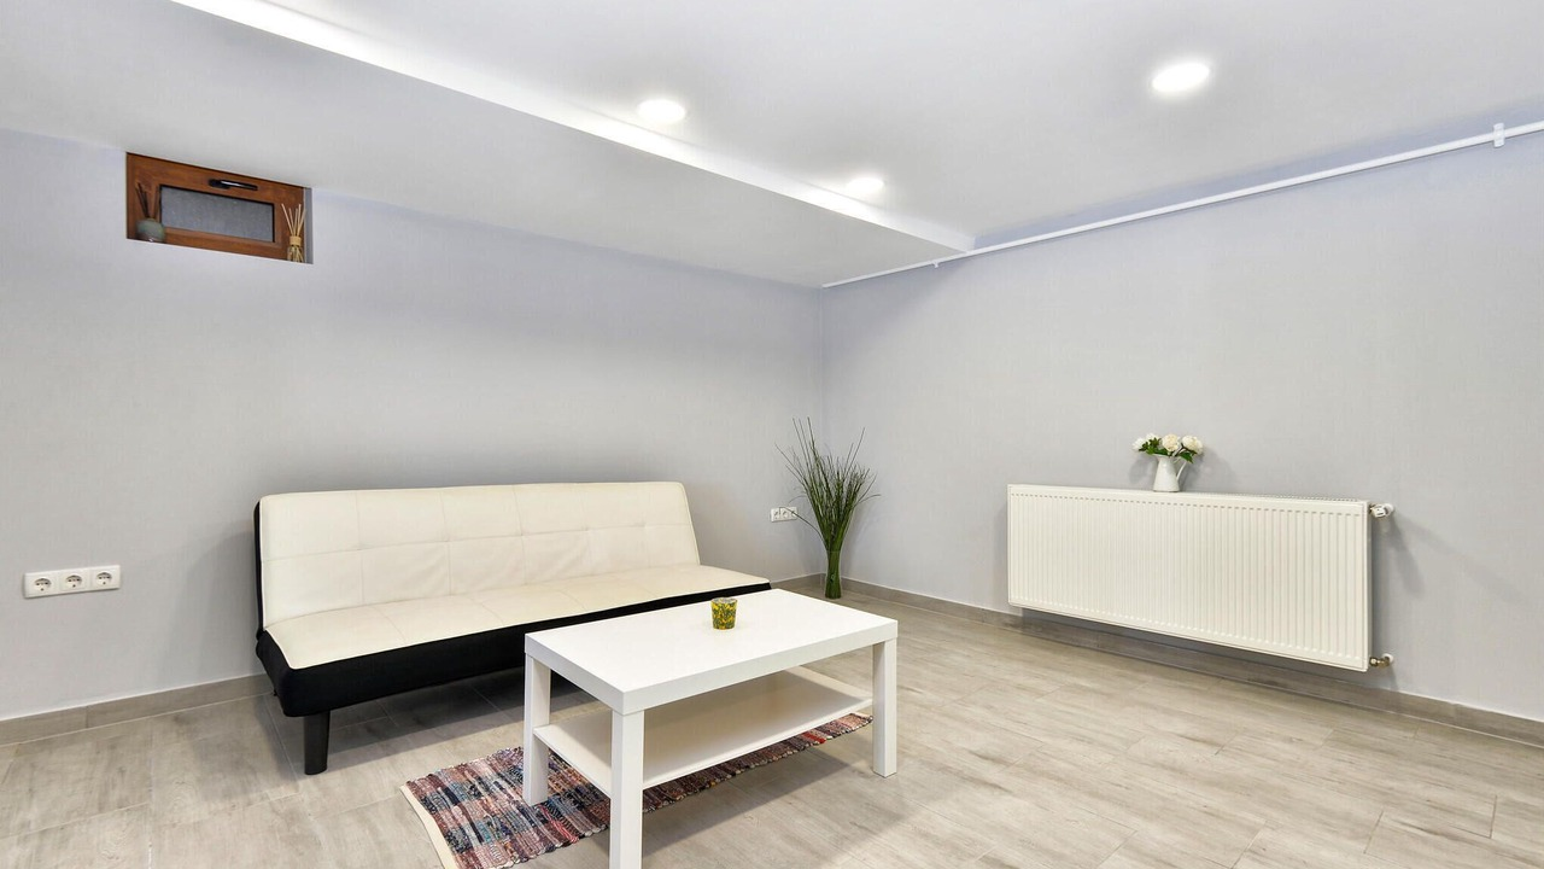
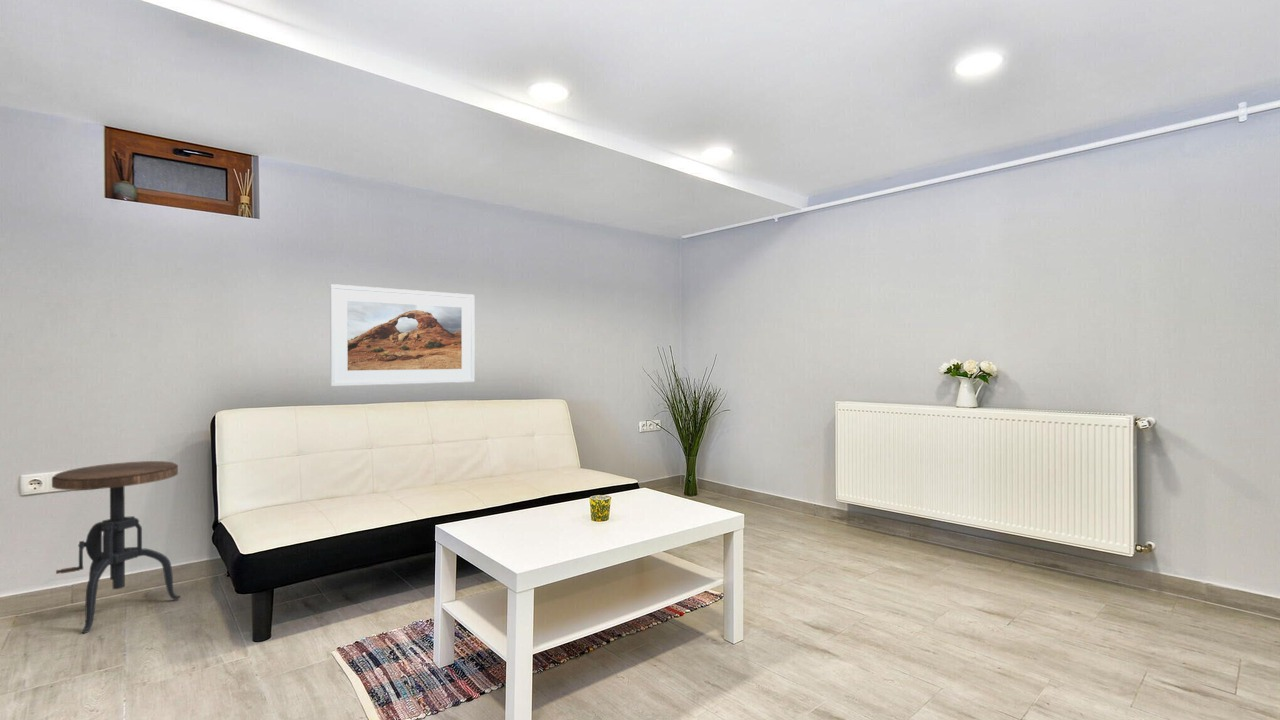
+ side table (119, 540)
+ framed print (407, 336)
